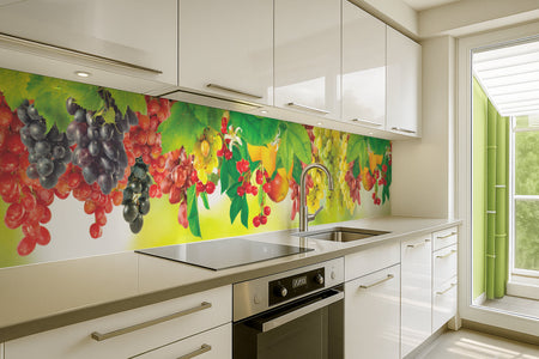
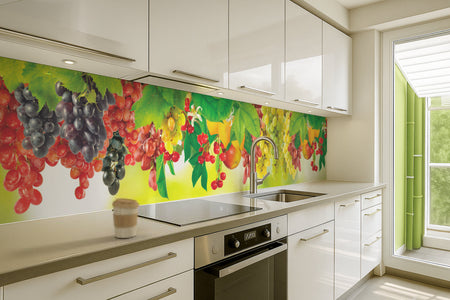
+ coffee cup (125, 217)
